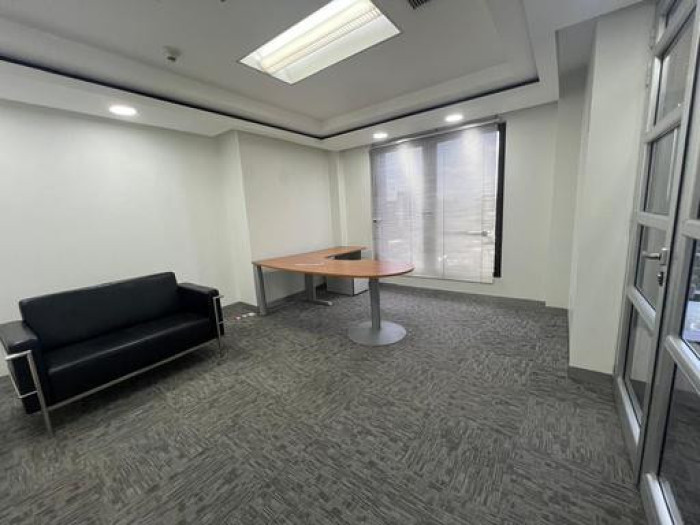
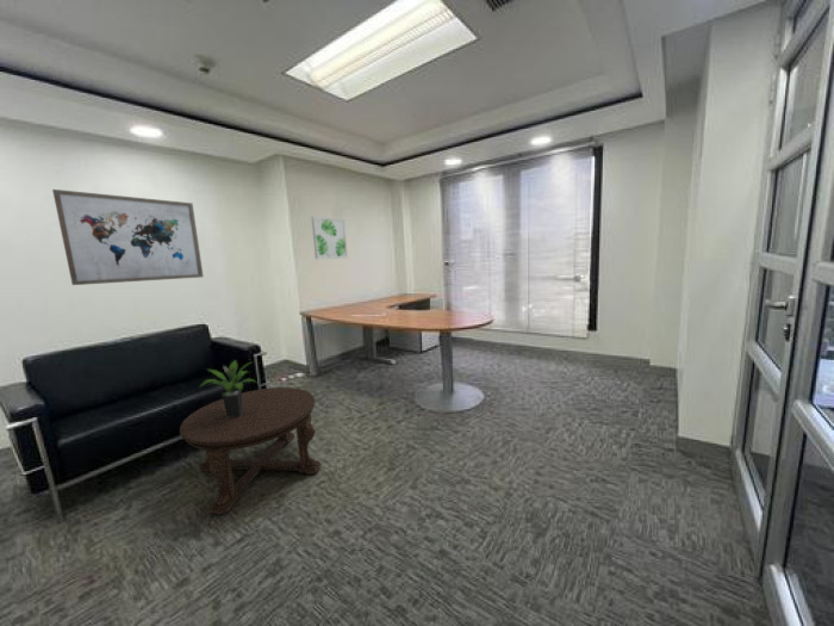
+ wall art (138, 240)
+ potted plant (230, 389)
+ coffee table (256, 440)
+ wall art (330, 238)
